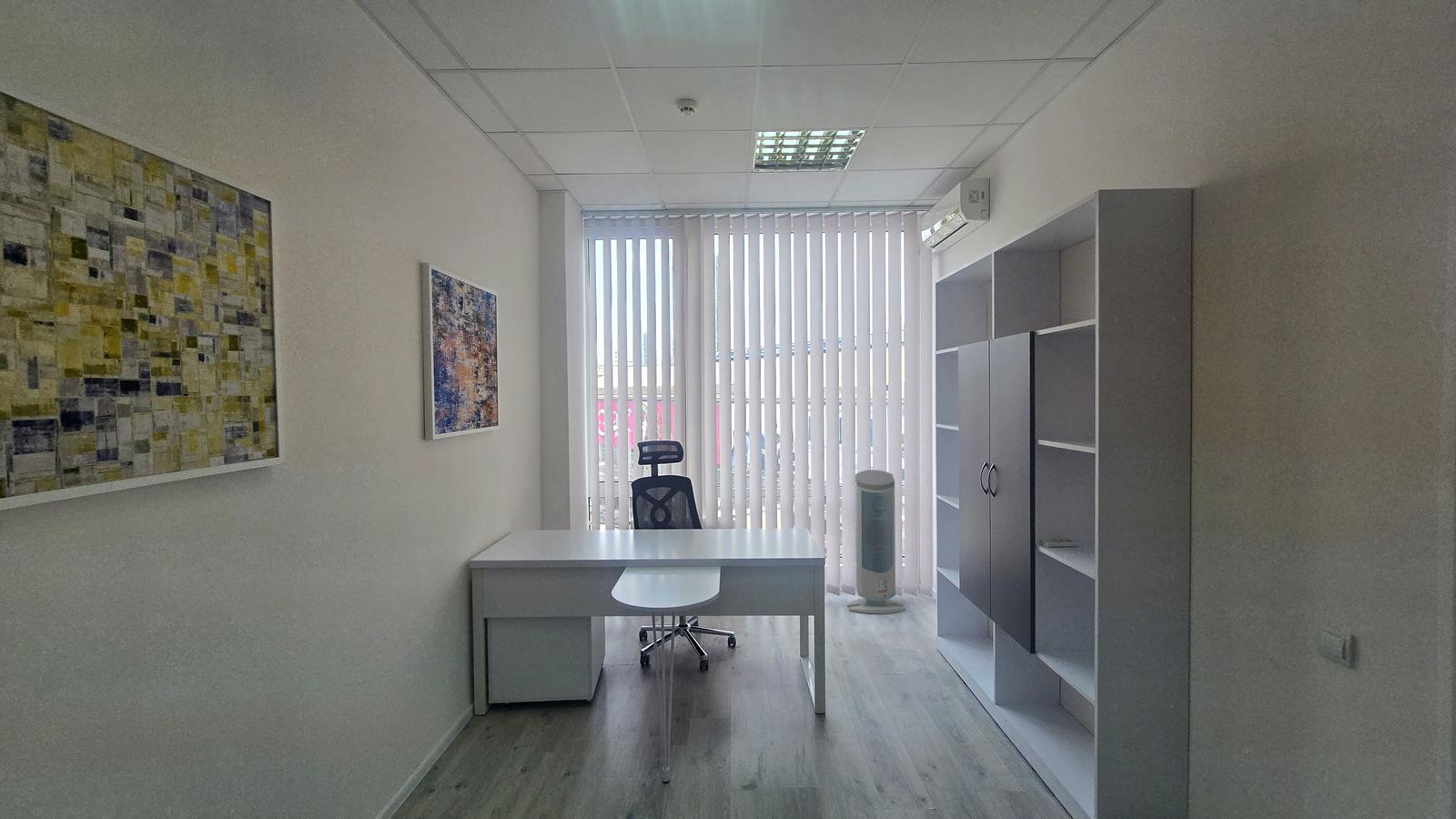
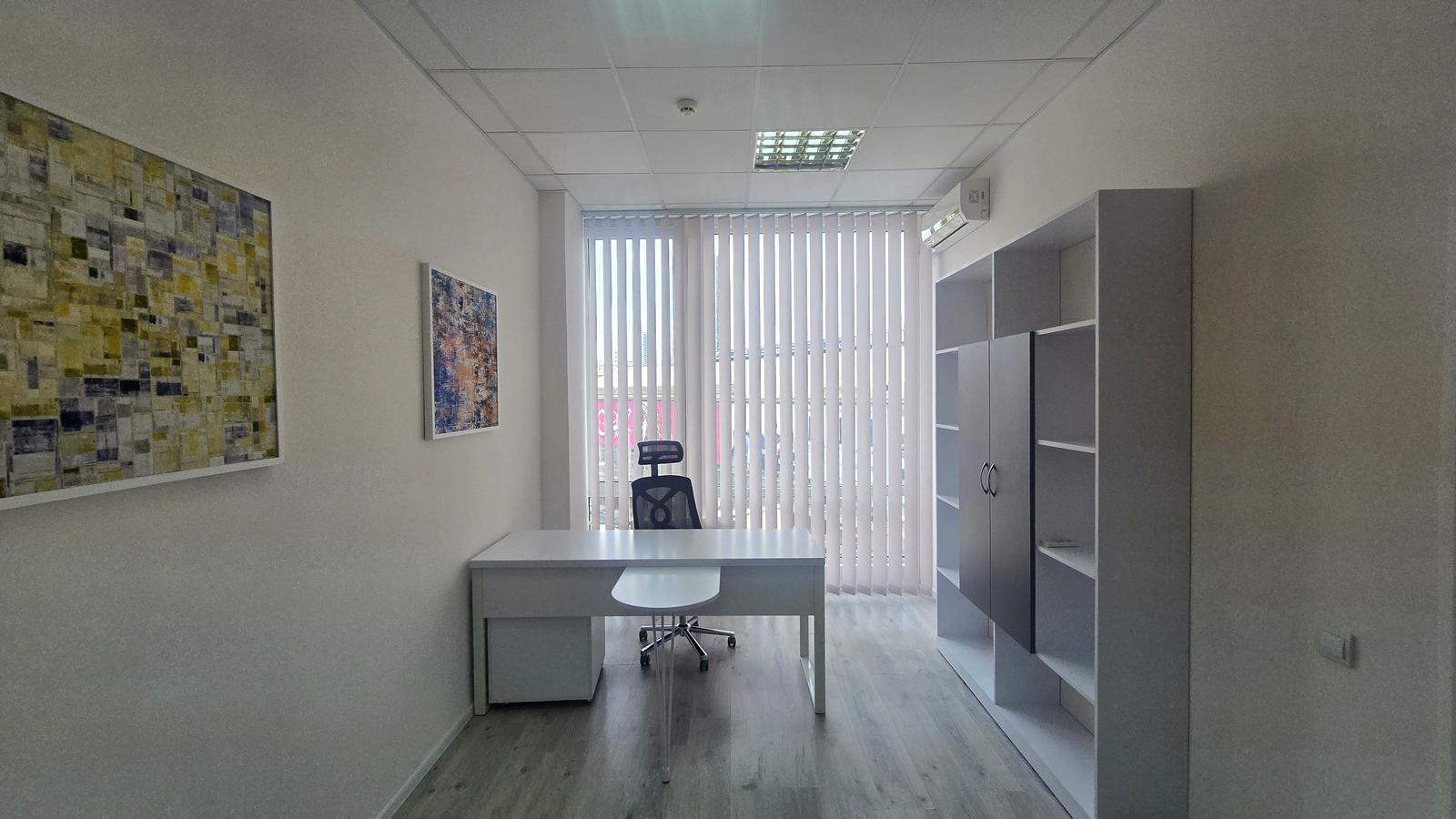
- air purifier (875, 539)
